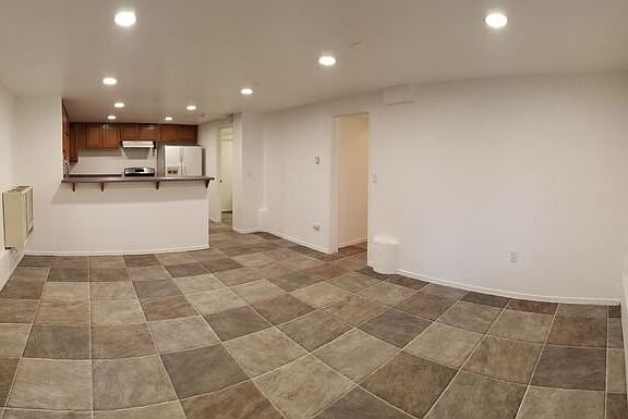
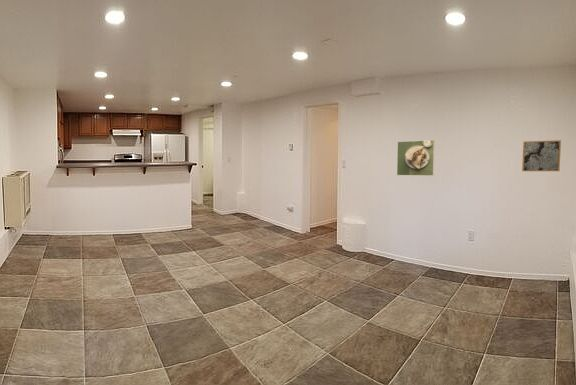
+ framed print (415, 158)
+ wall art (541, 156)
